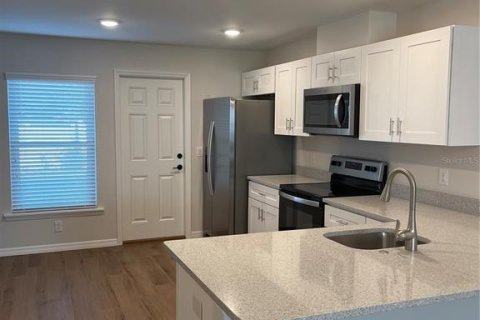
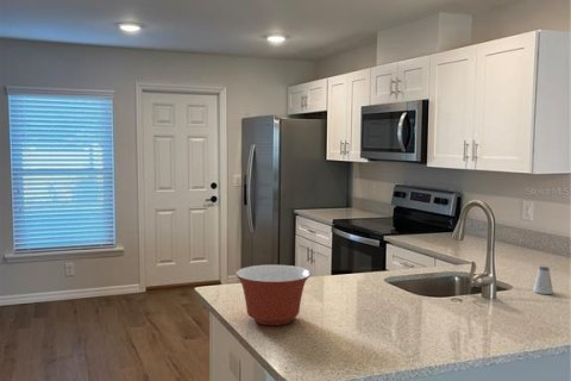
+ saltshaker (542, 279)
+ mixing bowl (272, 295)
